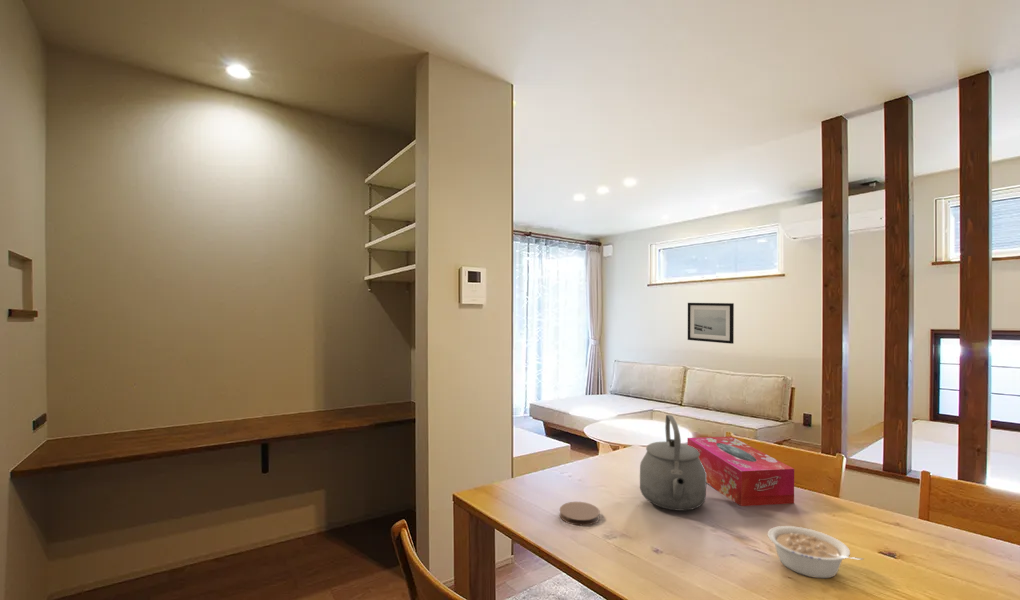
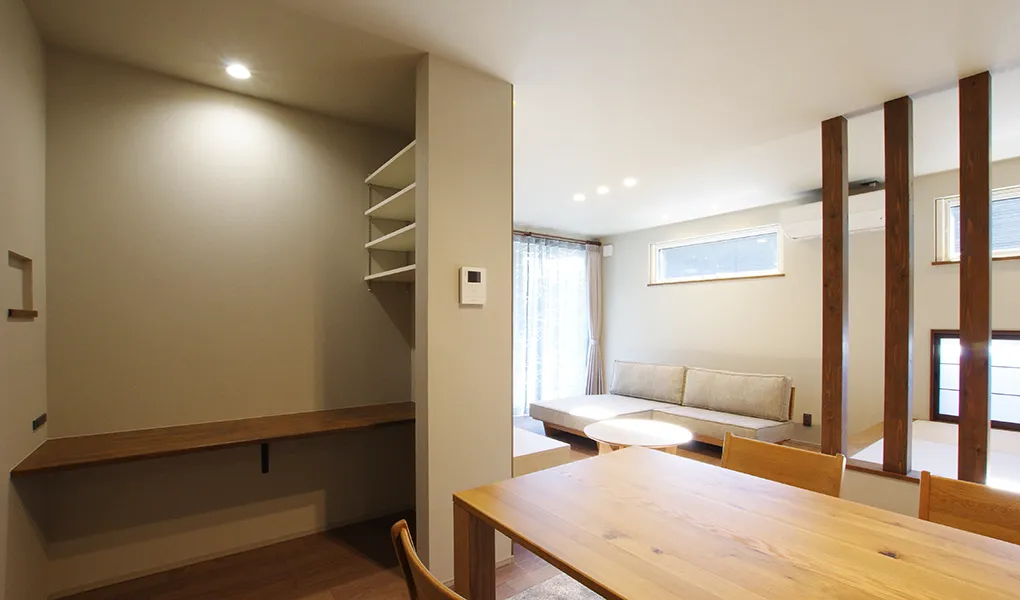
- tea kettle (673, 464)
- legume (810, 551)
- coaster (579, 513)
- tissue box (735, 468)
- wall art (709, 322)
